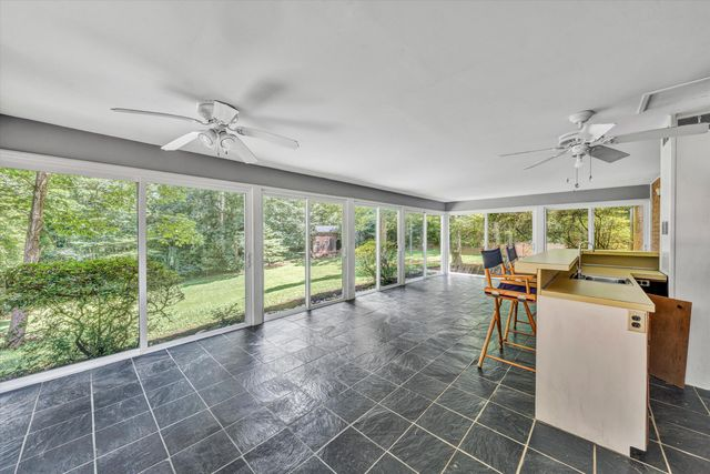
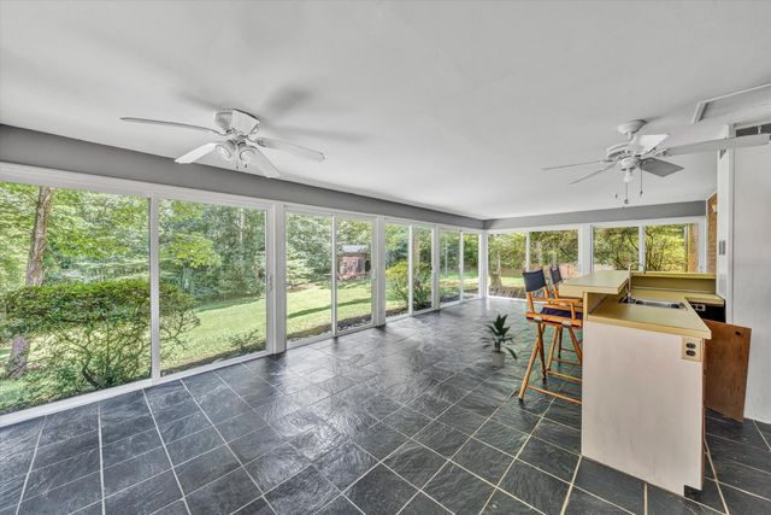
+ indoor plant (499, 340)
